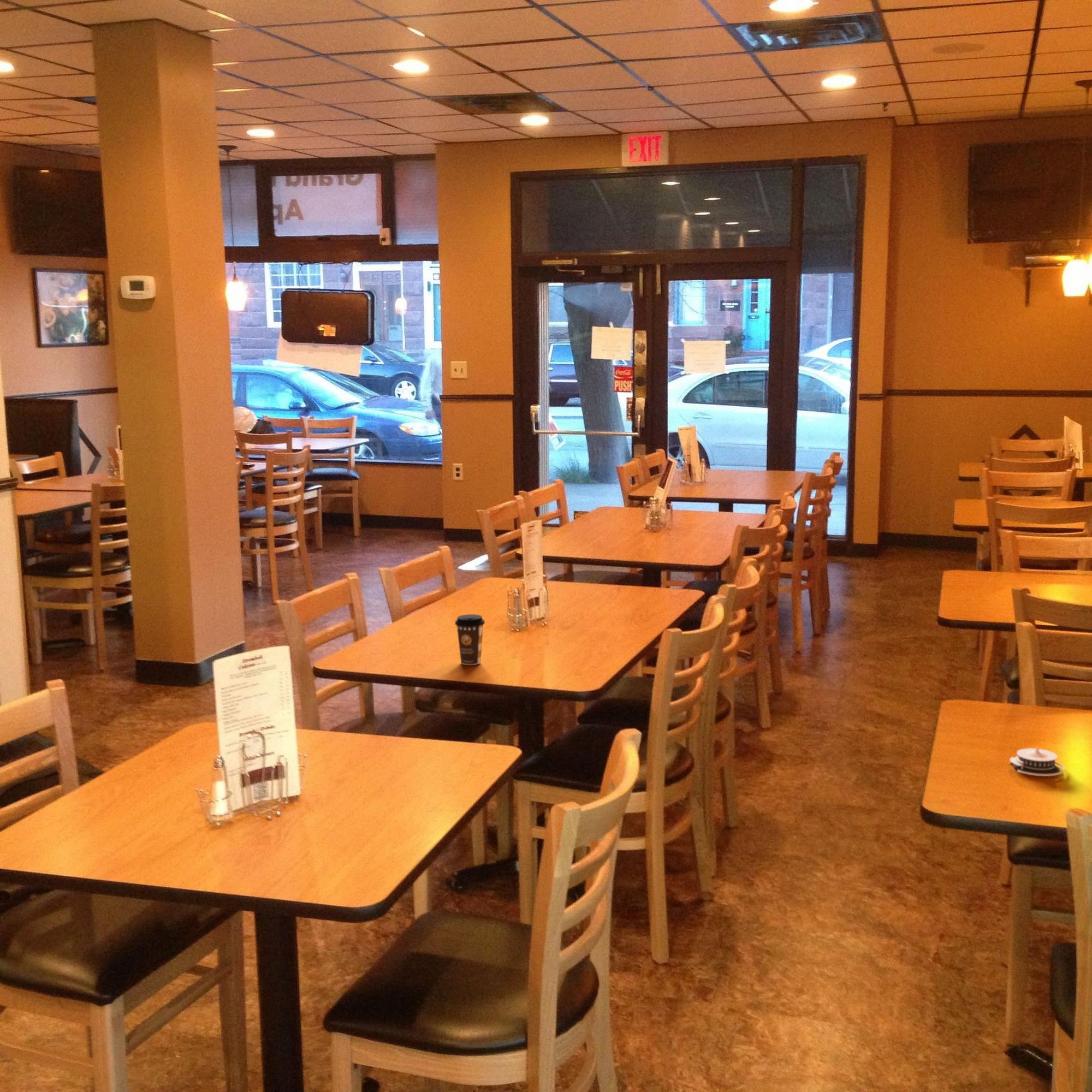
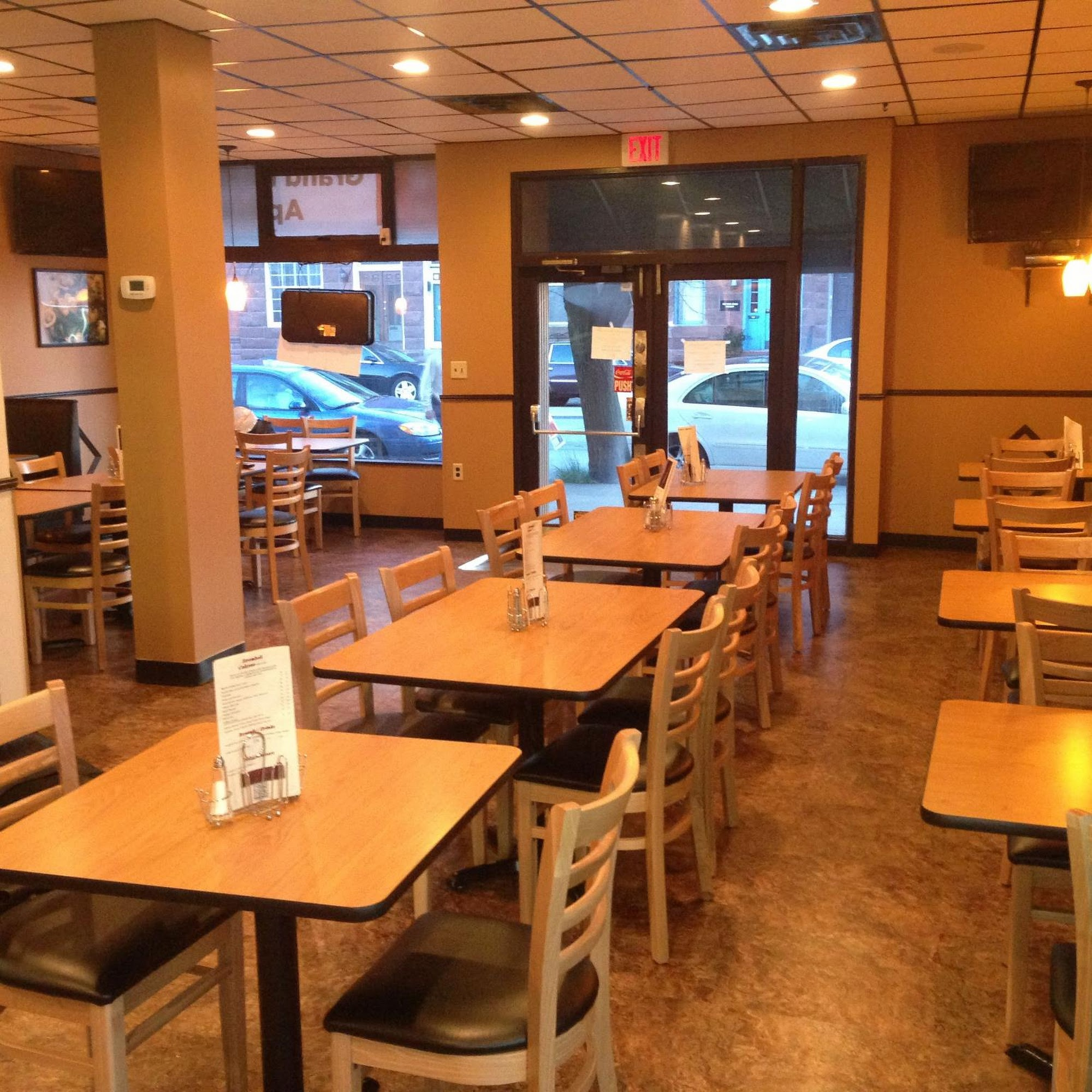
- coffee cup (470, 639)
- architectural model (1037, 756)
